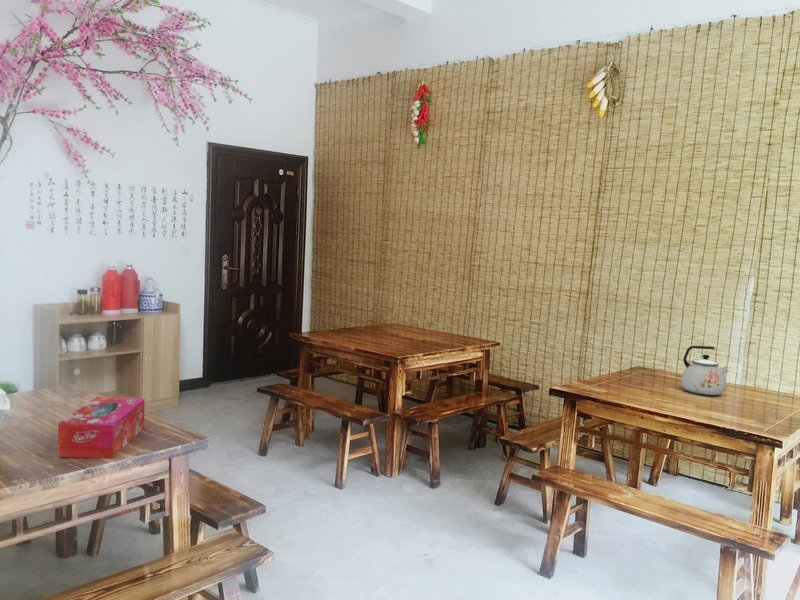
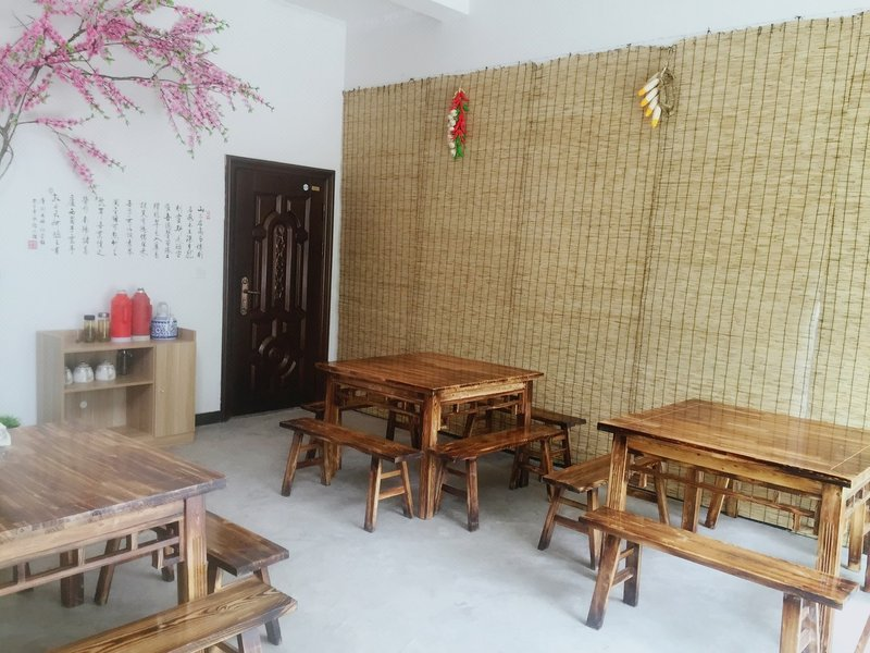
- kettle (705, 369)
- tissue box (104, 425)
